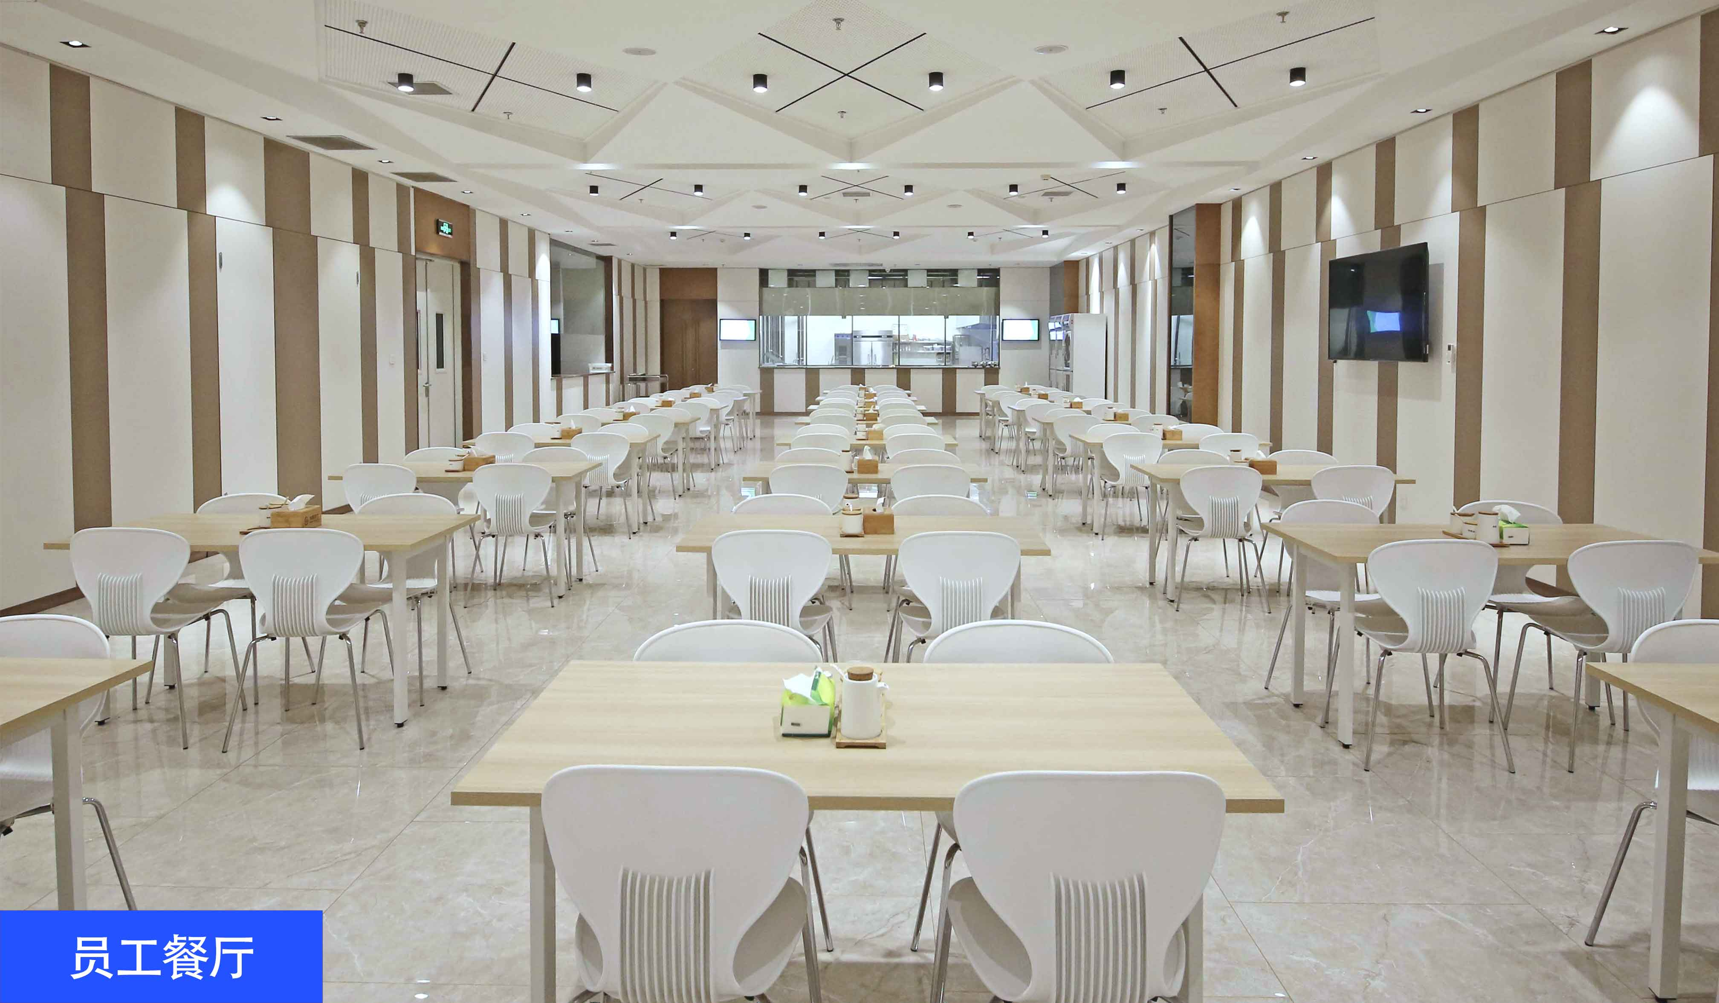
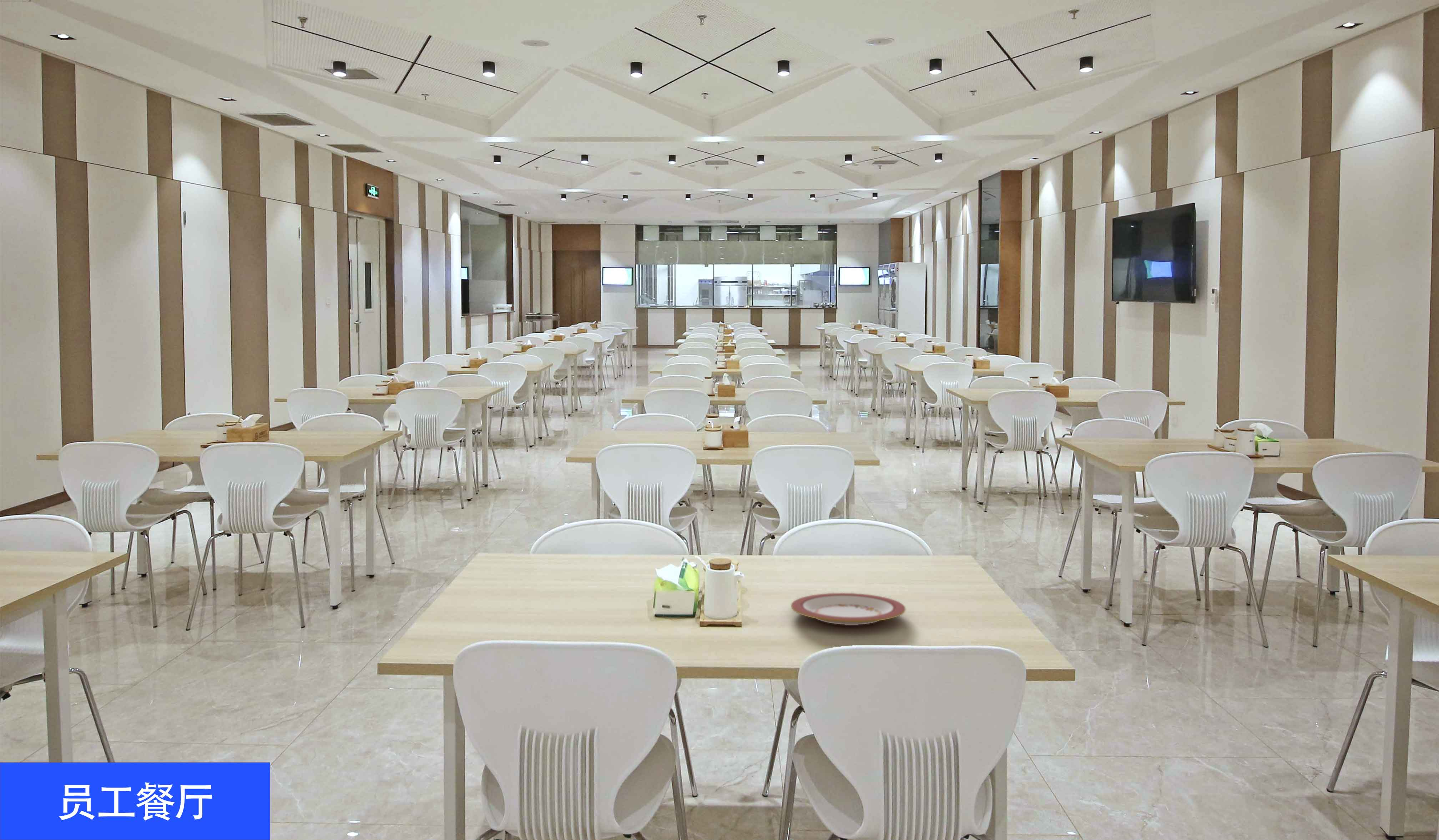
+ plate (848, 610)
